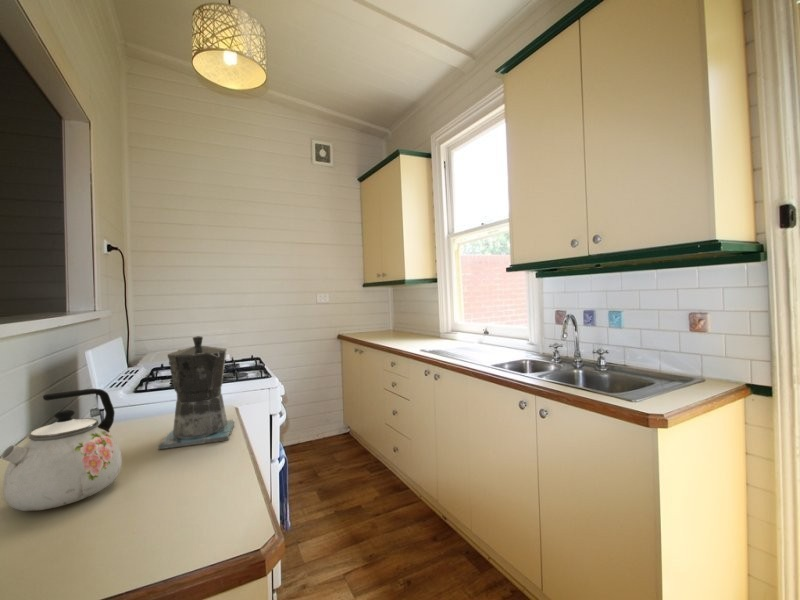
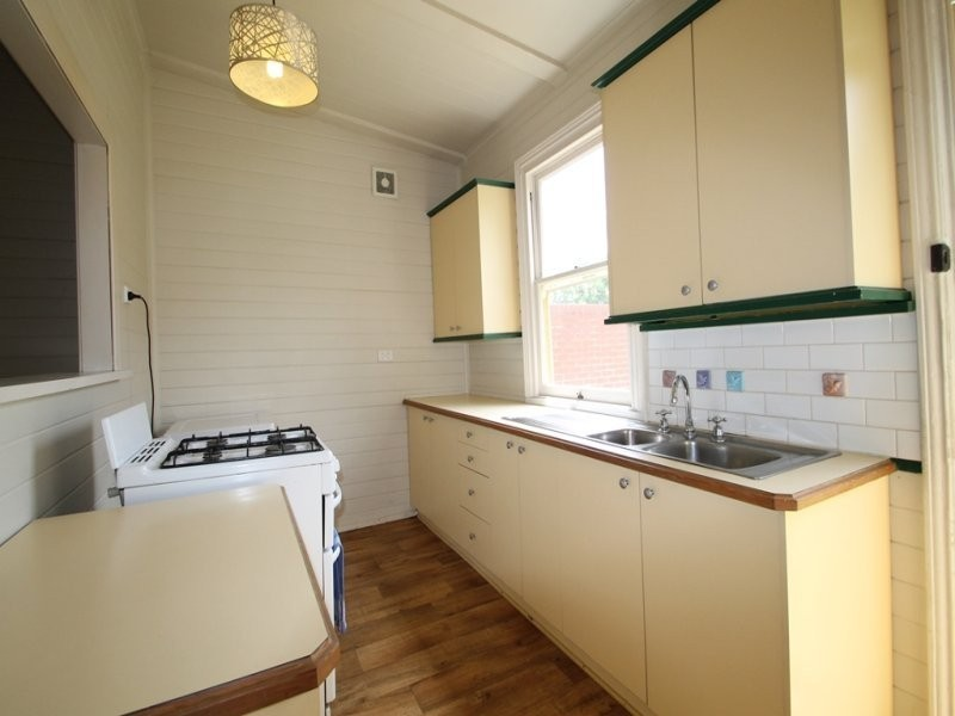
- coffee maker (198, 385)
- kettle (64, 443)
